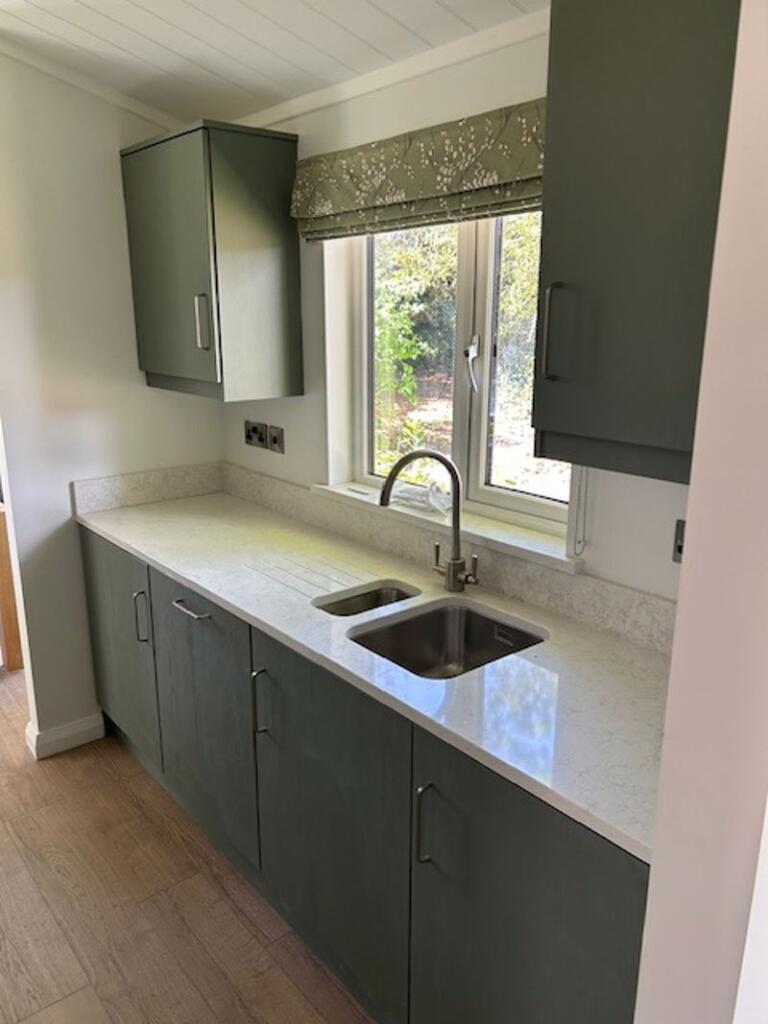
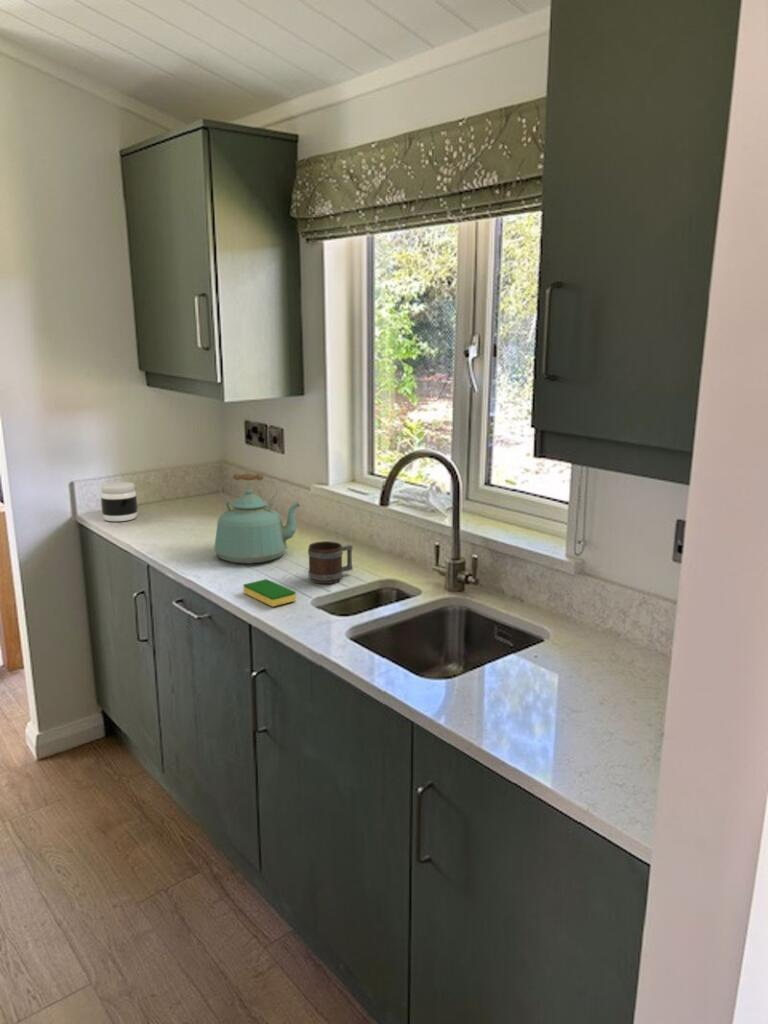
+ mug (331, 561)
+ dish sponge (269, 592)
+ jar (119, 501)
+ kettle (257, 515)
